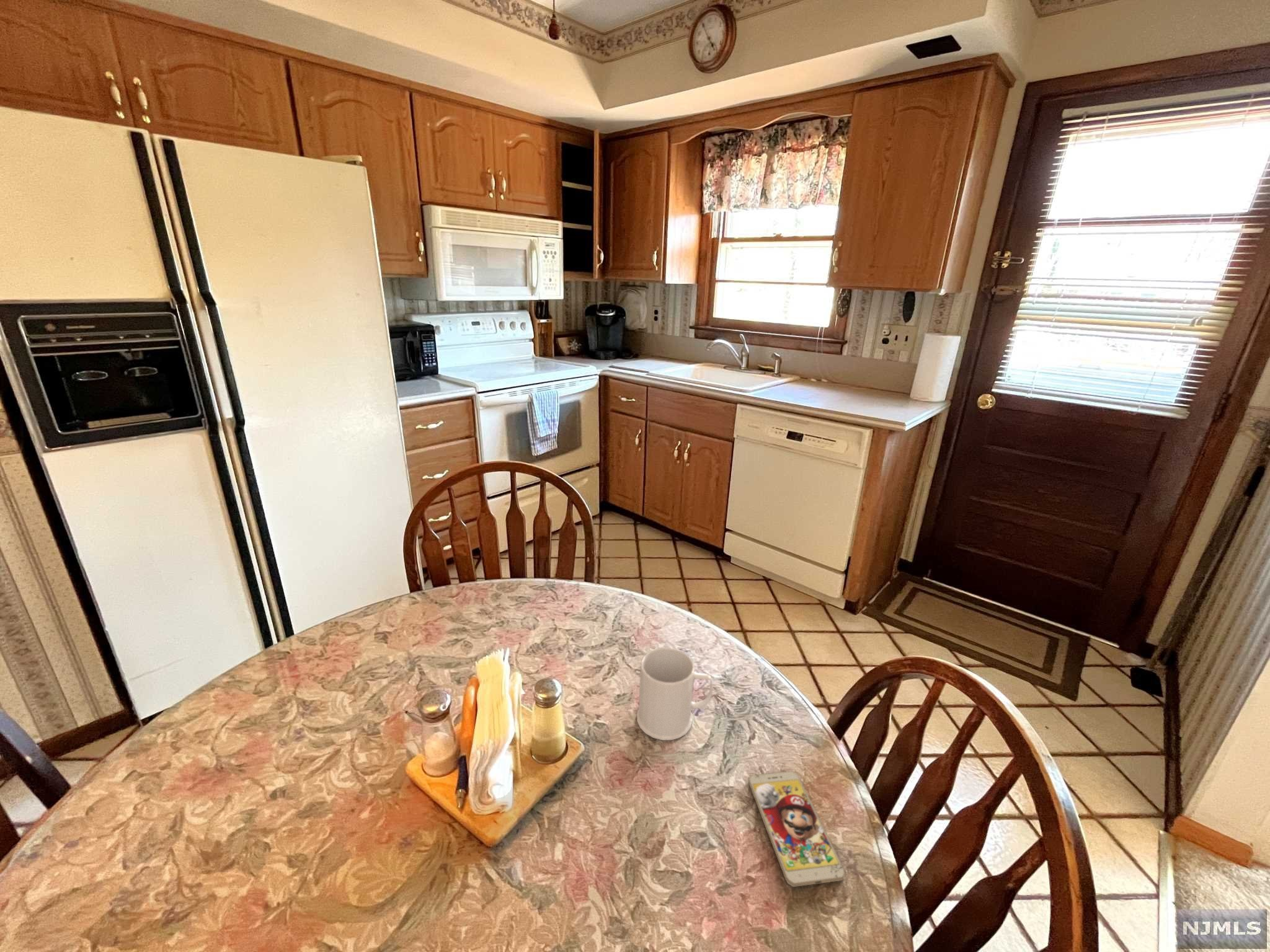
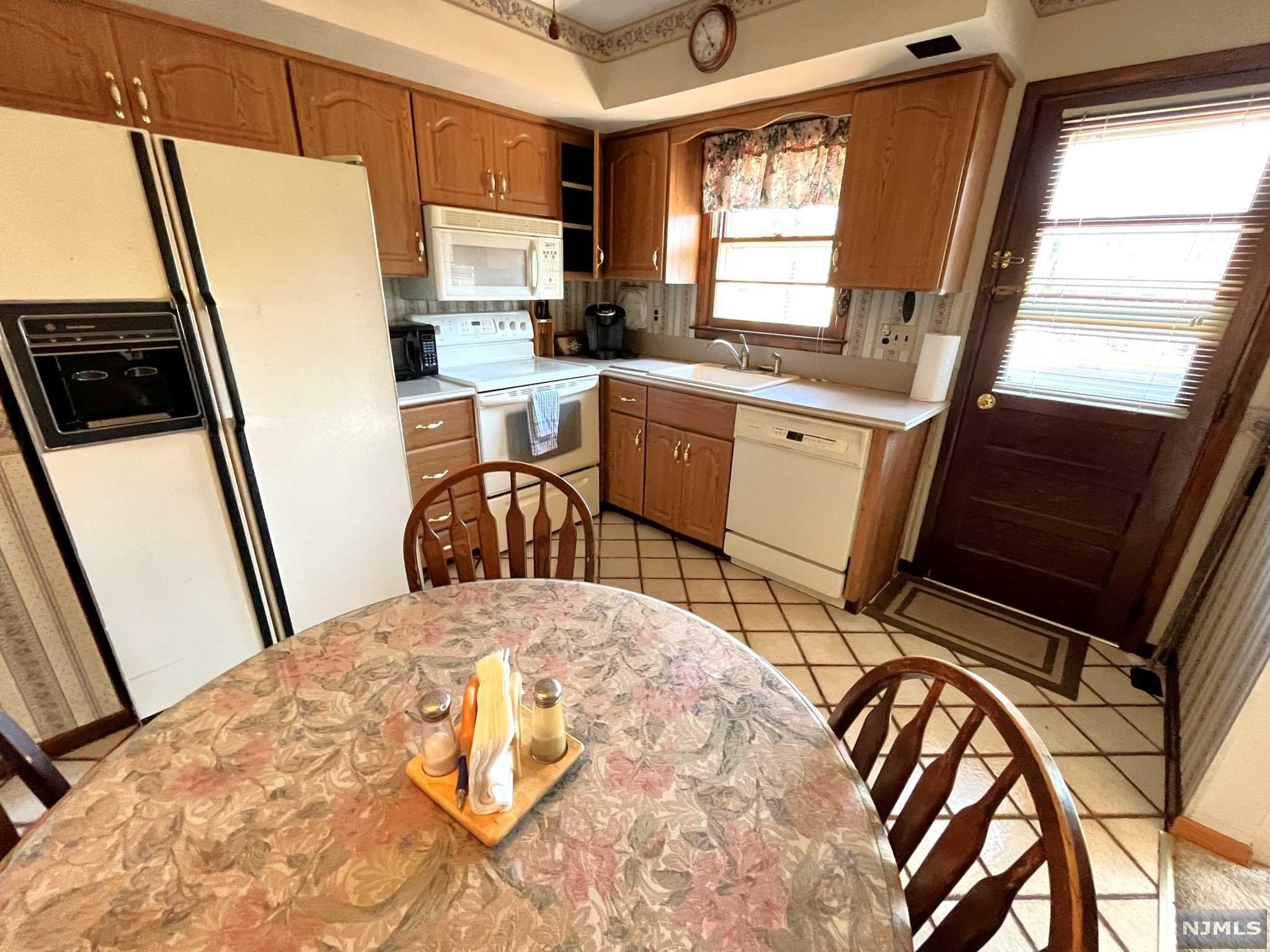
- smartphone (793, 822)
- mug (674, 690)
